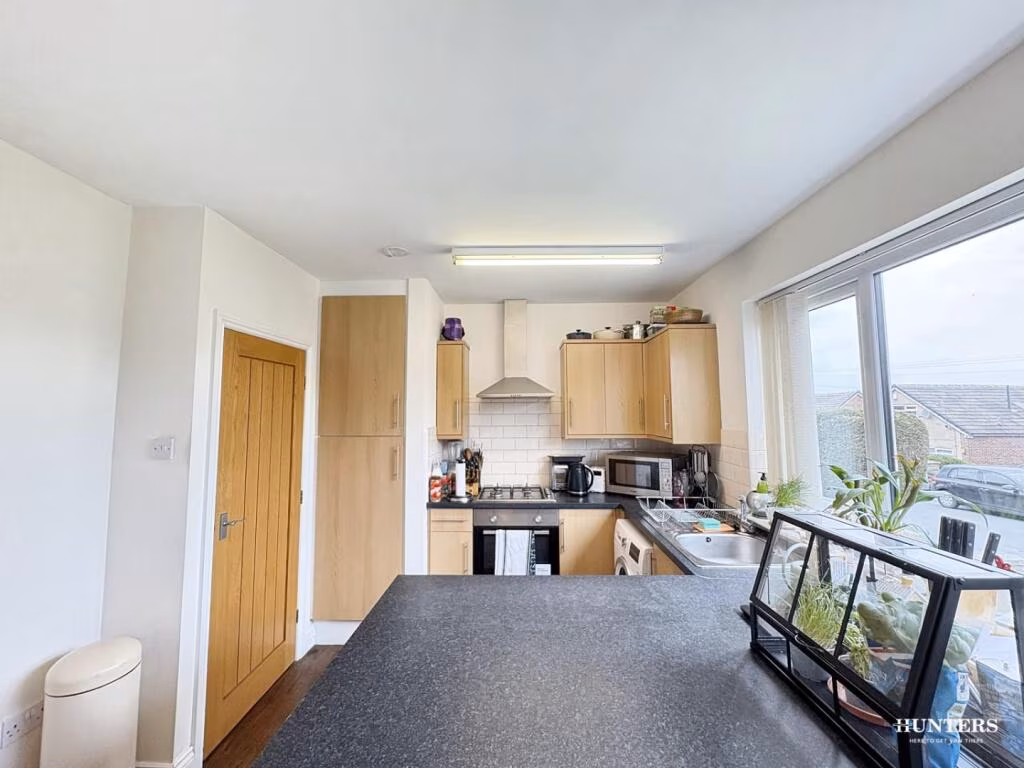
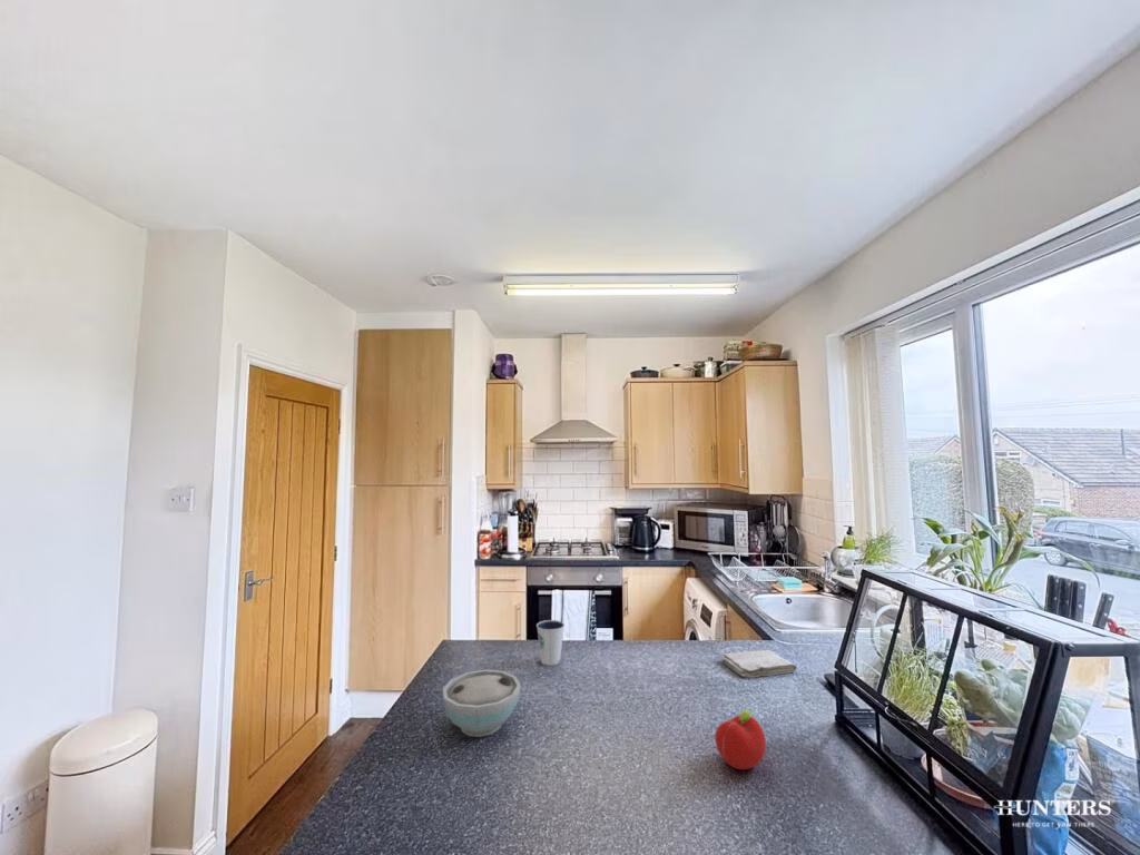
+ fruit (739, 738)
+ washcloth (757, 661)
+ dixie cup (550, 642)
+ bowl (481, 701)
